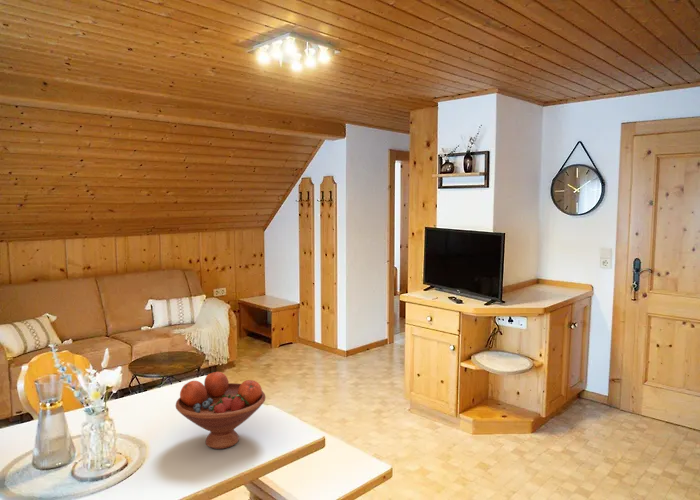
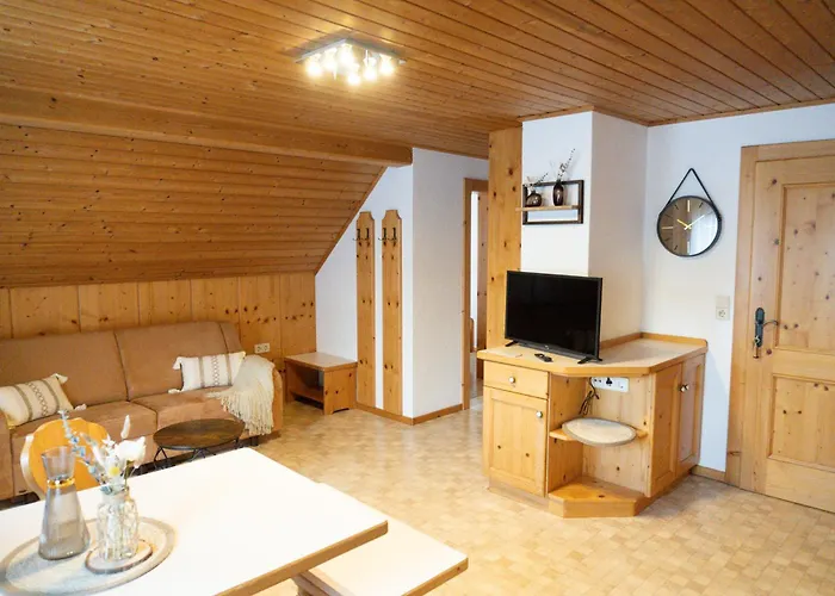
- fruit bowl (221, 411)
